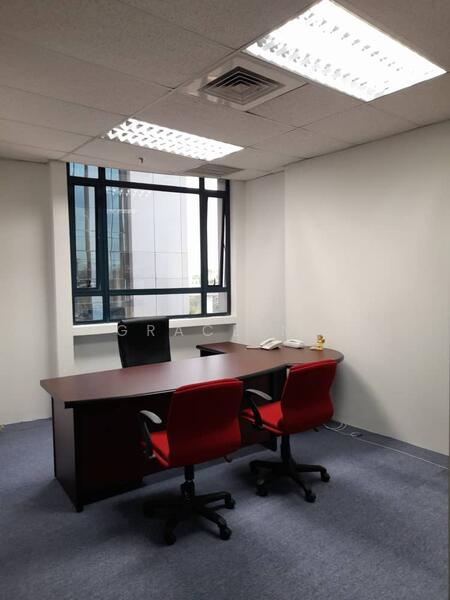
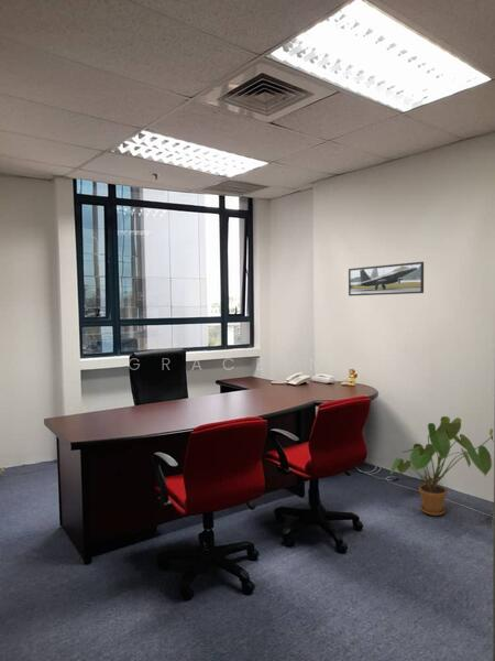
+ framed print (383, 280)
+ house plant (447, 467)
